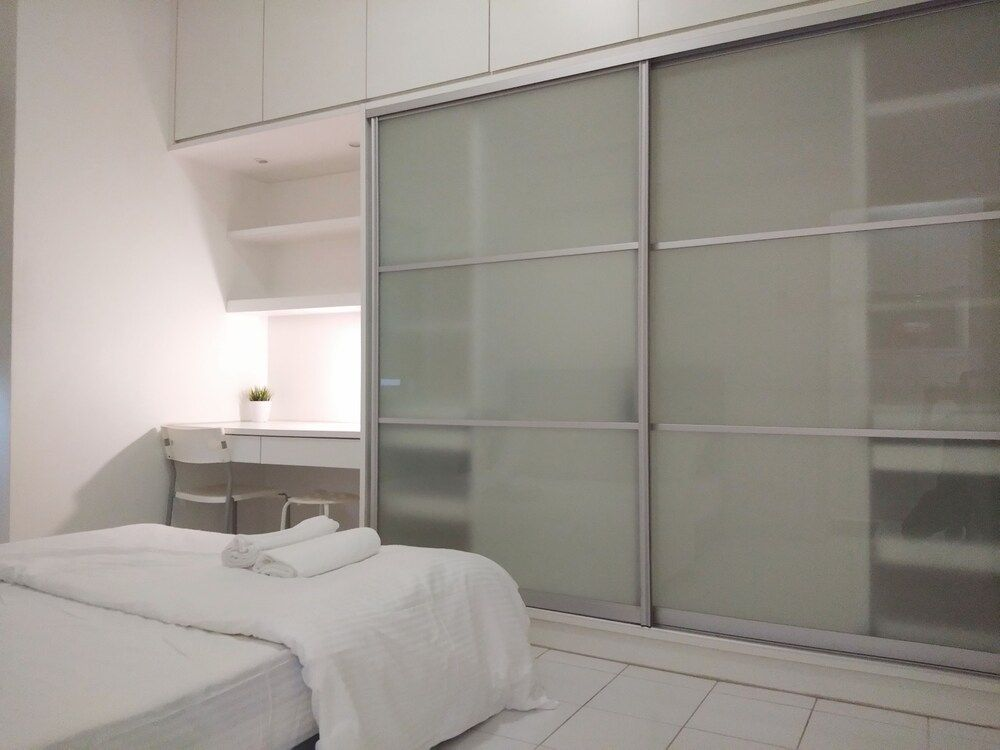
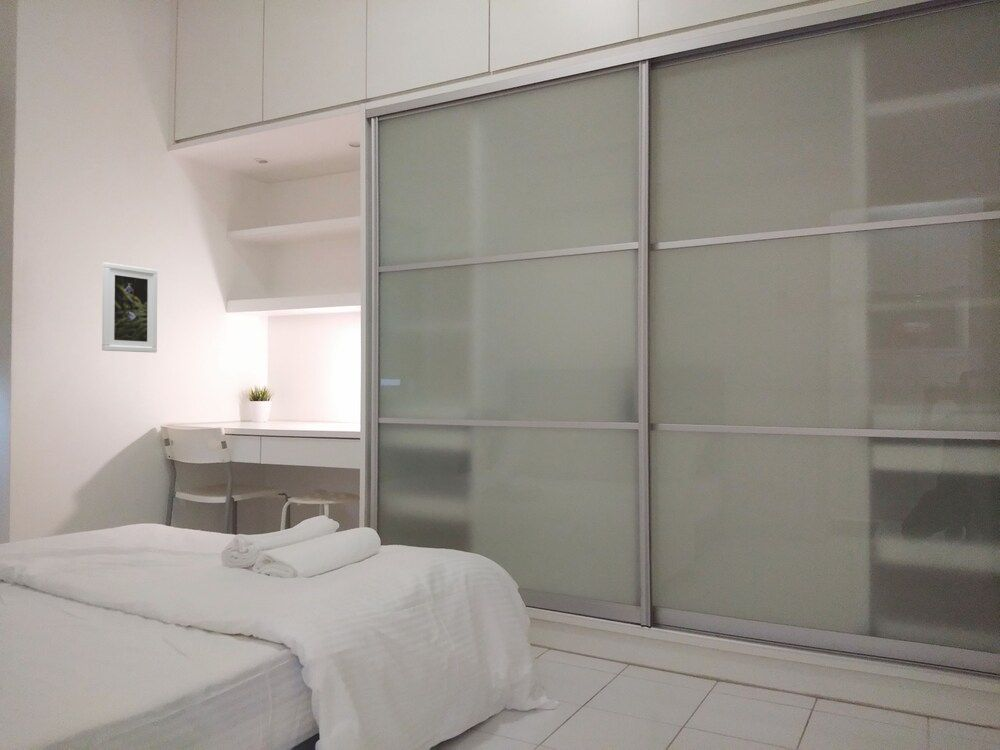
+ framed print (130, 308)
